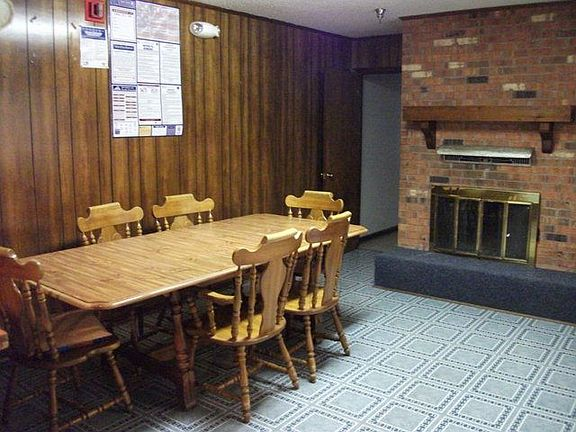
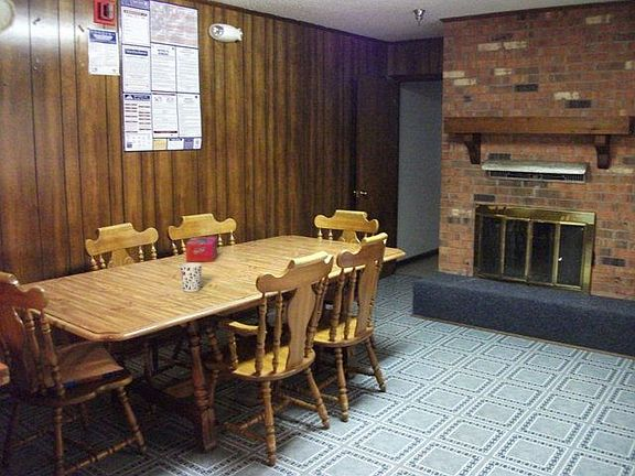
+ cup (191, 277)
+ tissue box (202, 248)
